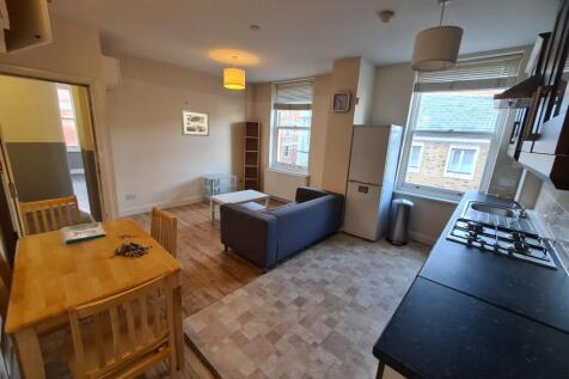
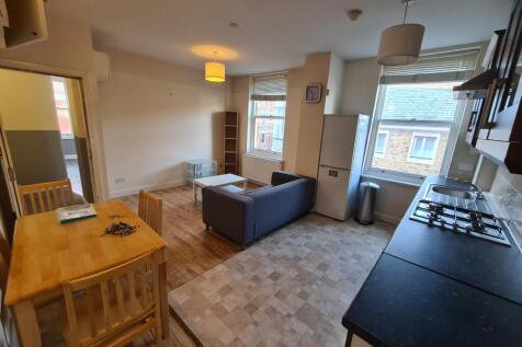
- wall art (195, 123)
